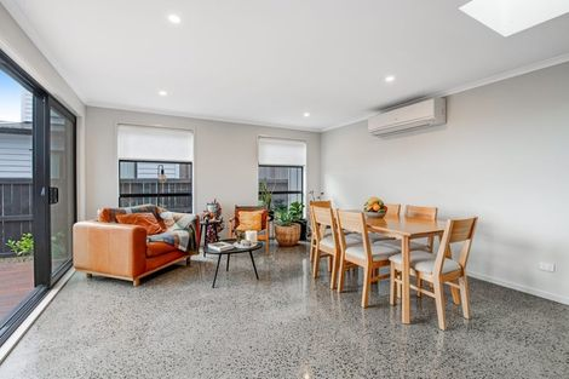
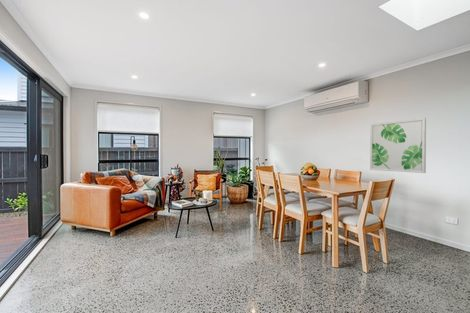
+ wall art (395, 146)
